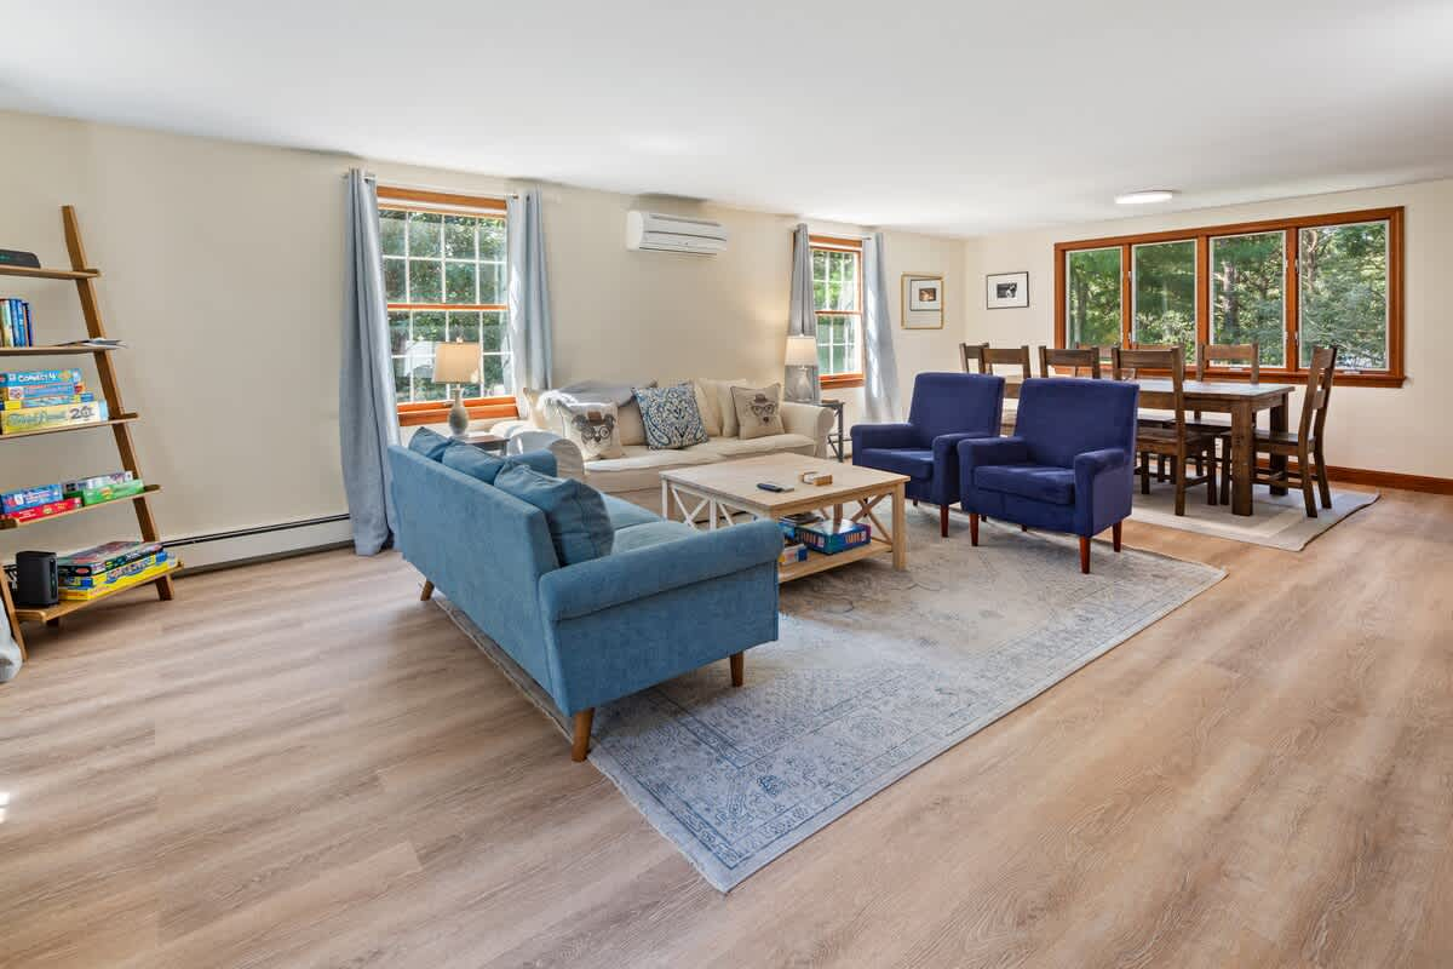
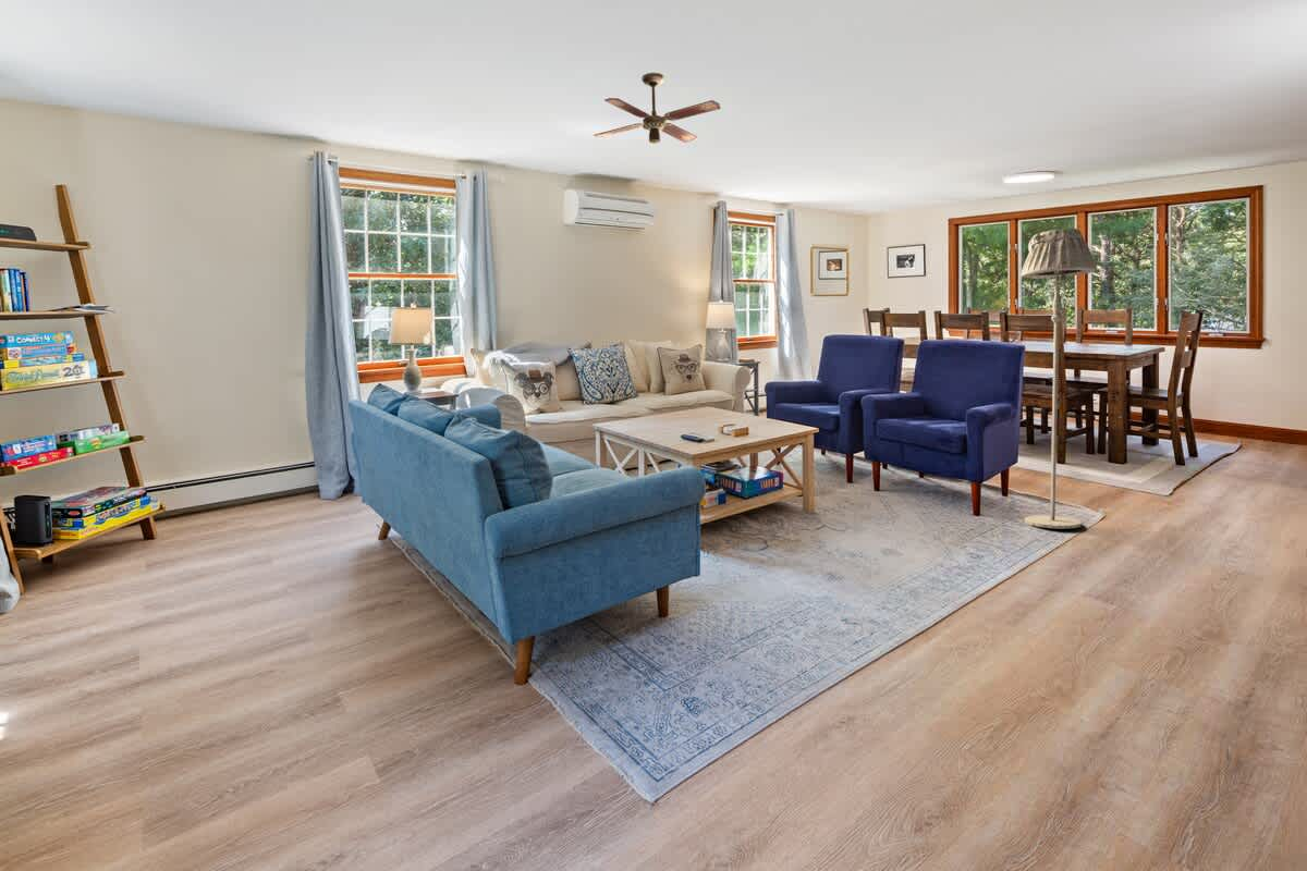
+ floor lamp (1055, 380)
+ ceiling fan (654, 110)
